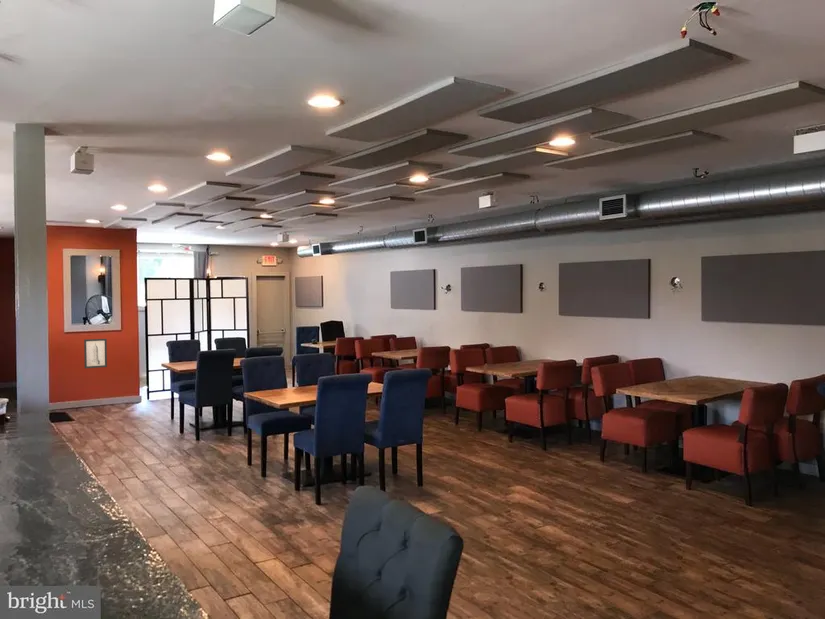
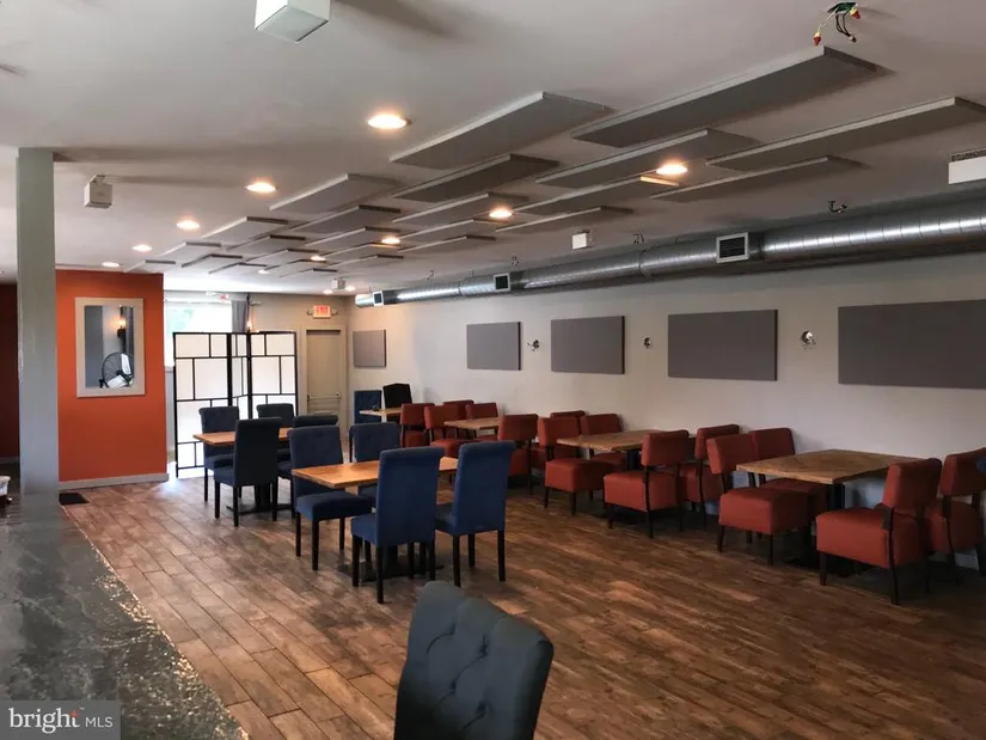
- wall art (95, 353)
